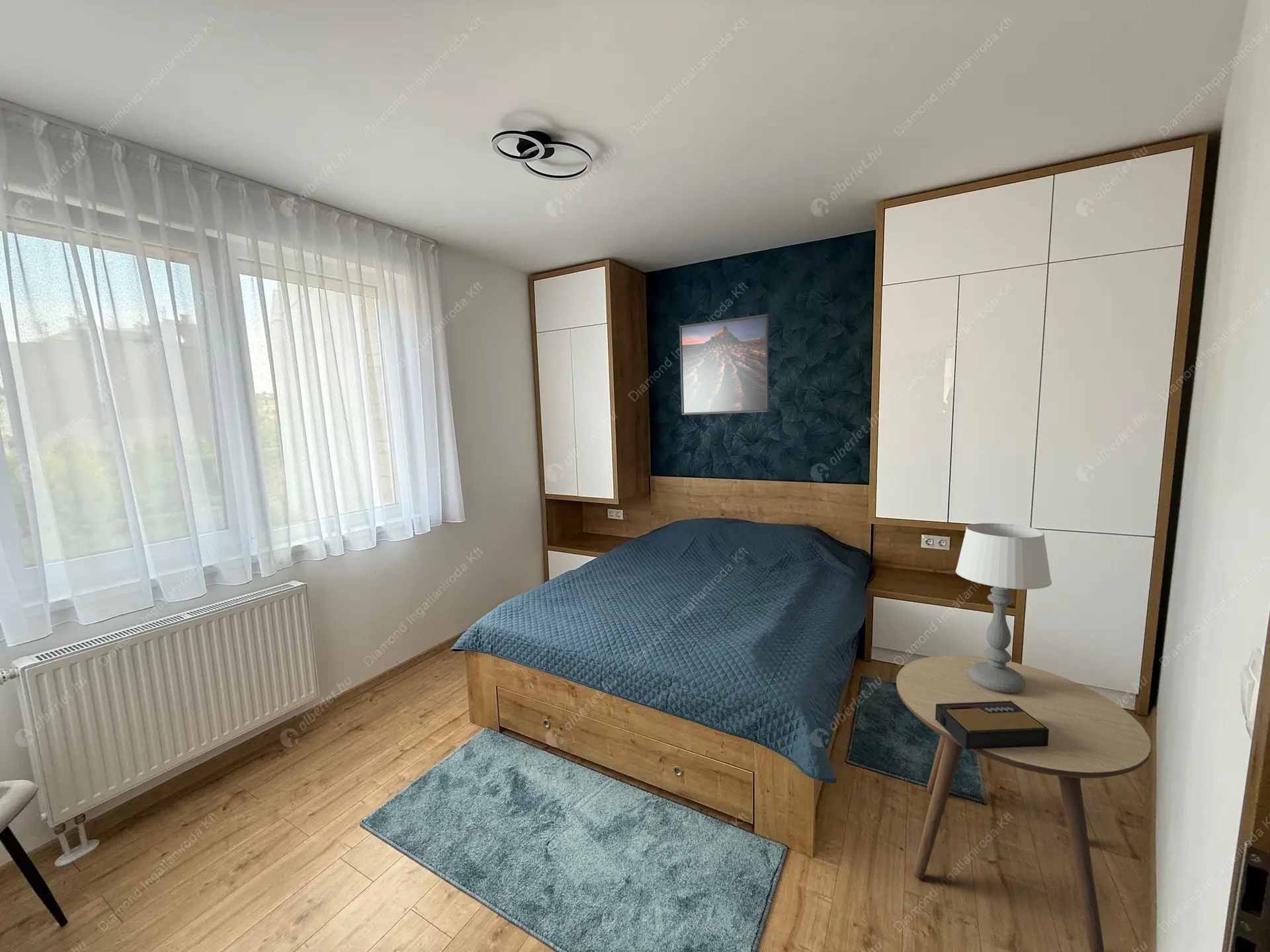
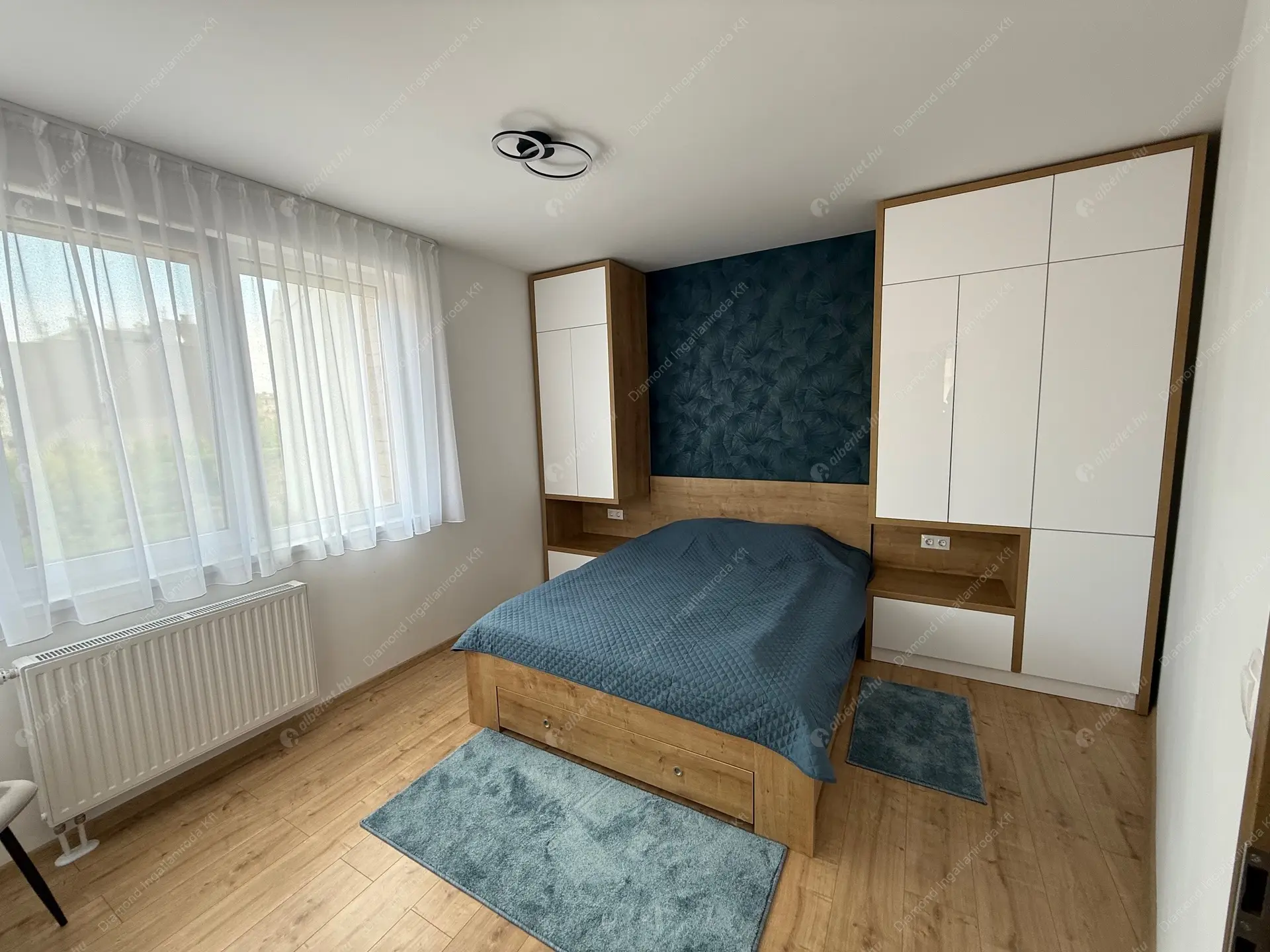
- table lamp (999, 607)
- side table (1009, 765)
- alarm clock (987, 723)
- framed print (722, 367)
